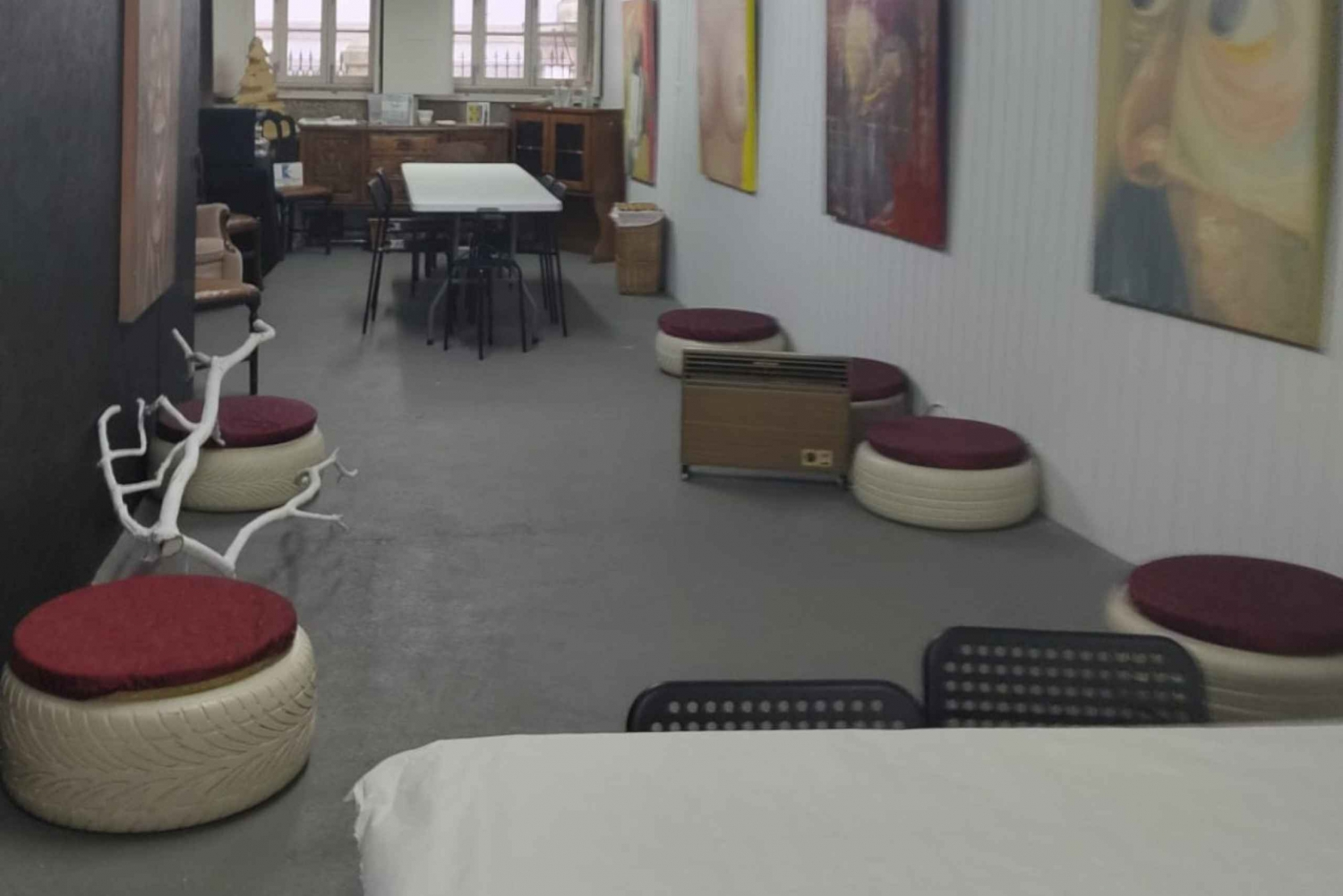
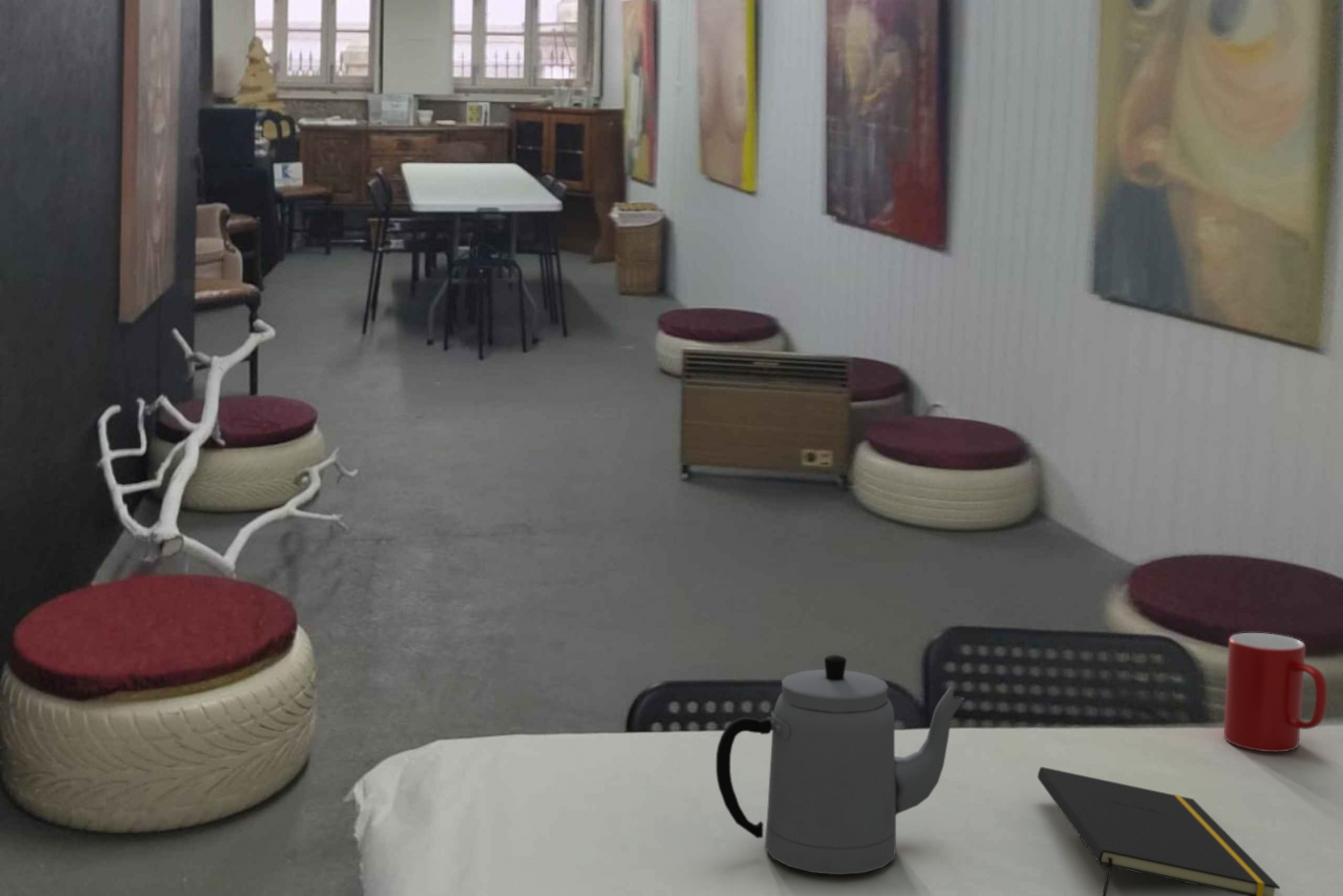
+ notepad (1149, 829)
+ teapot (842, 752)
+ cup (1273, 695)
